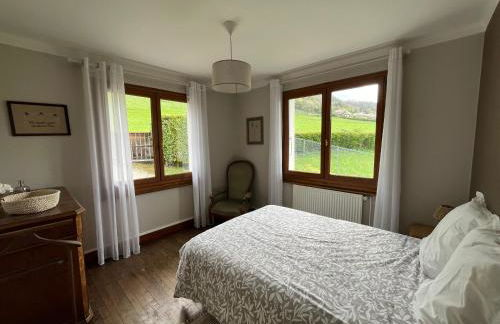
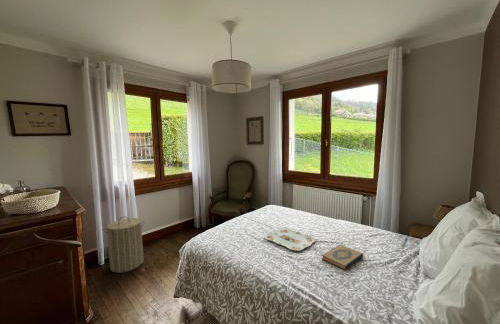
+ serving tray (289, 238)
+ laundry hamper (125, 240)
+ hardback book (342, 256)
